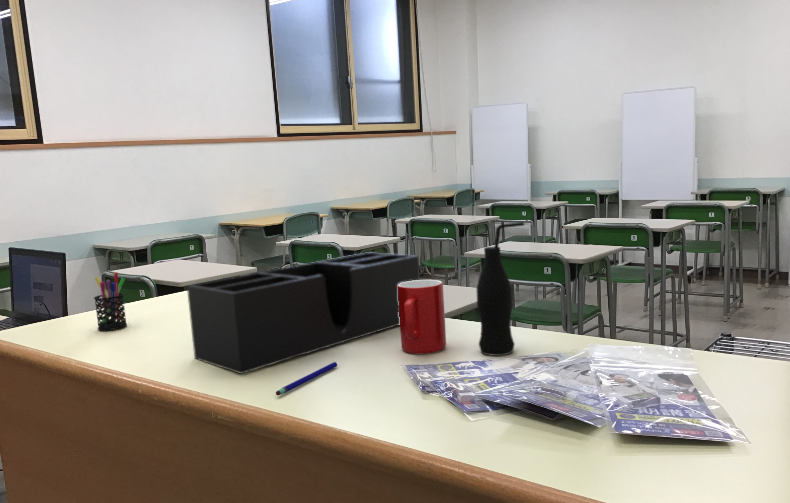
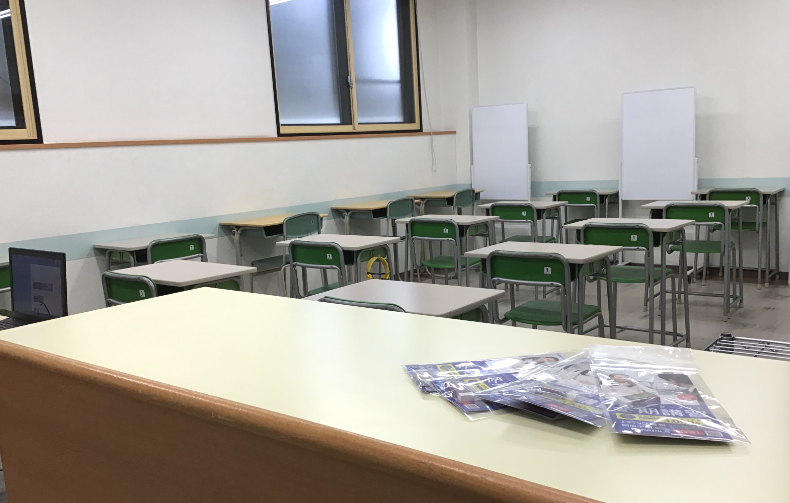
- pen holder (113, 299)
- desk organizer (314, 303)
- pen (308, 378)
- bottle (501, 287)
- cup (416, 317)
